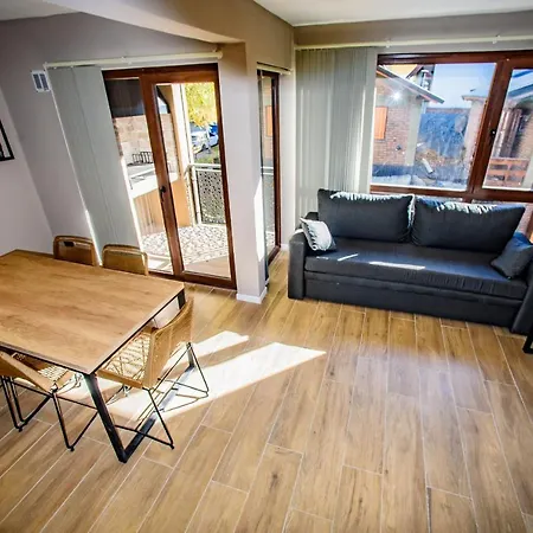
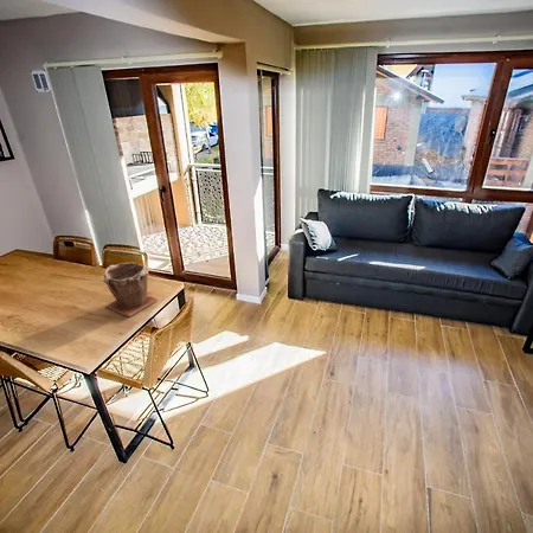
+ plant pot (128, 285)
